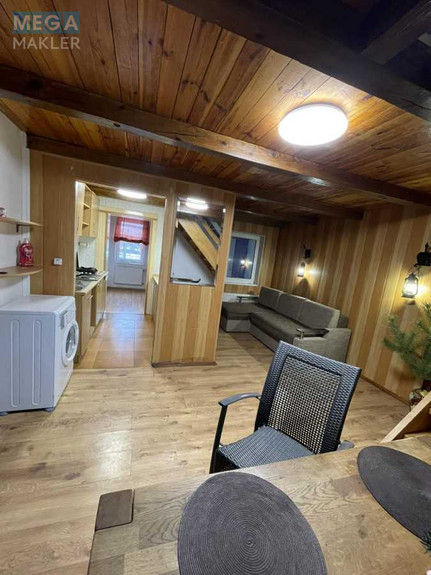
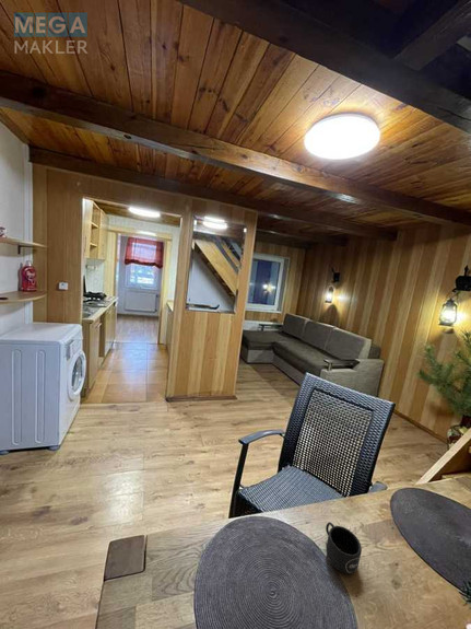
+ mug (339, 545)
